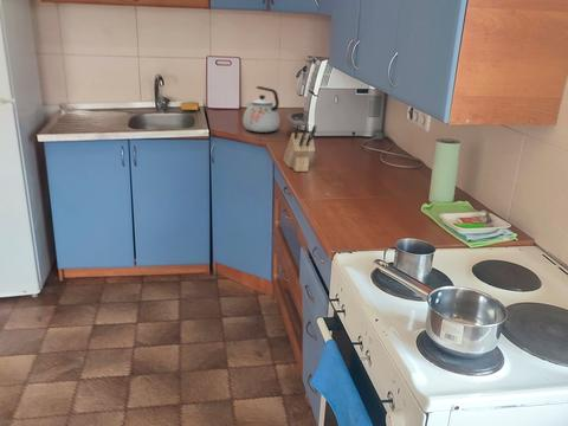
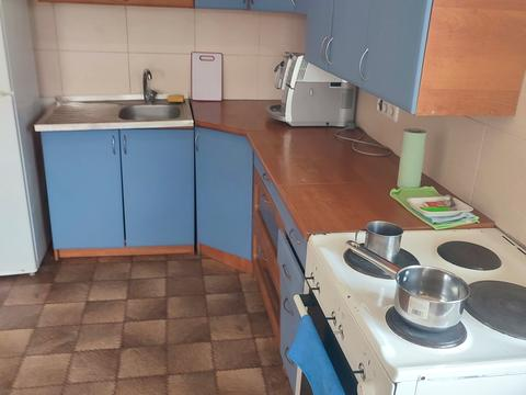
- knife block (299, 143)
- kettle (260, 109)
